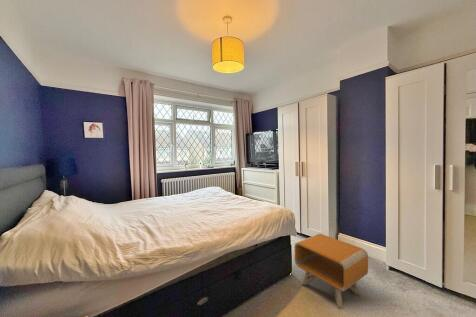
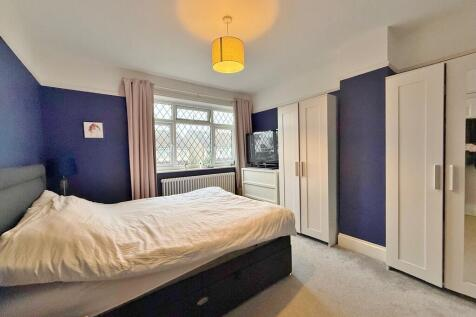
- nightstand (329, 266)
